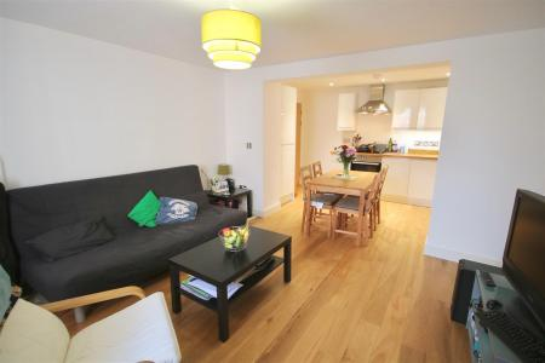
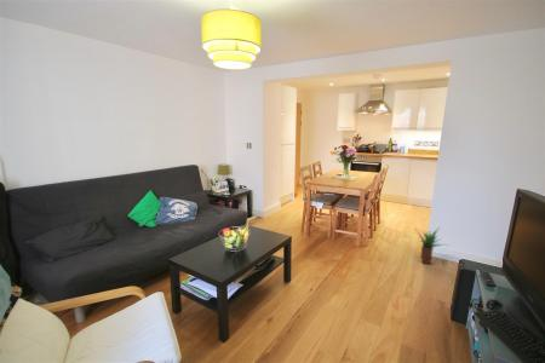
+ potted plant (430, 243)
